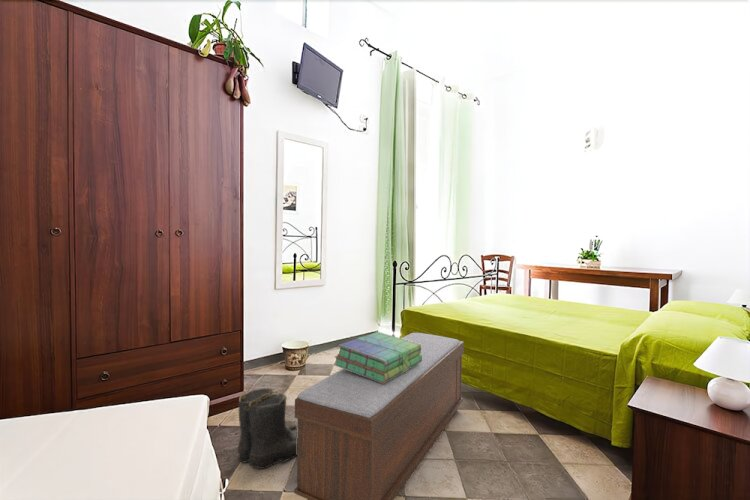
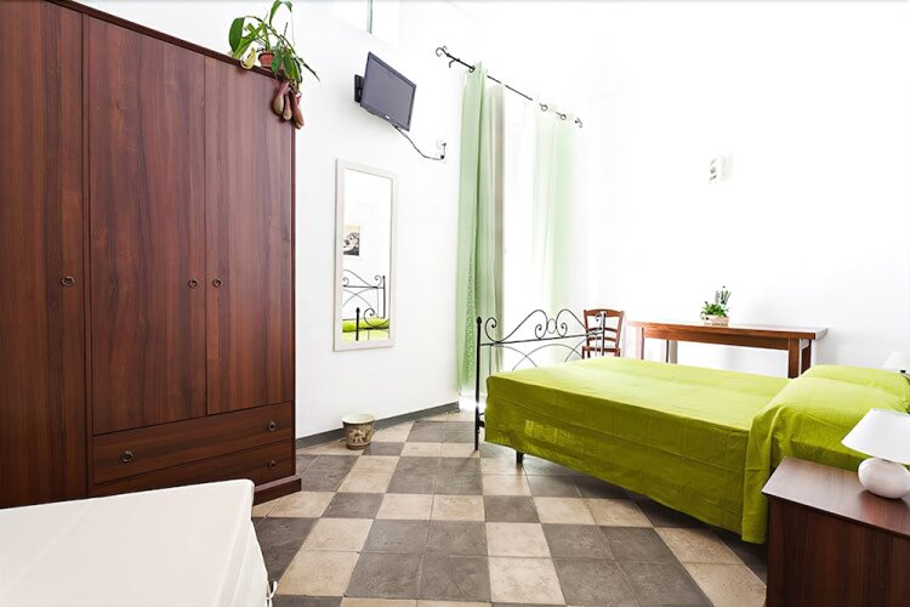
- boots (276, 420)
- bench (397, 401)
- stack of books (379, 356)
